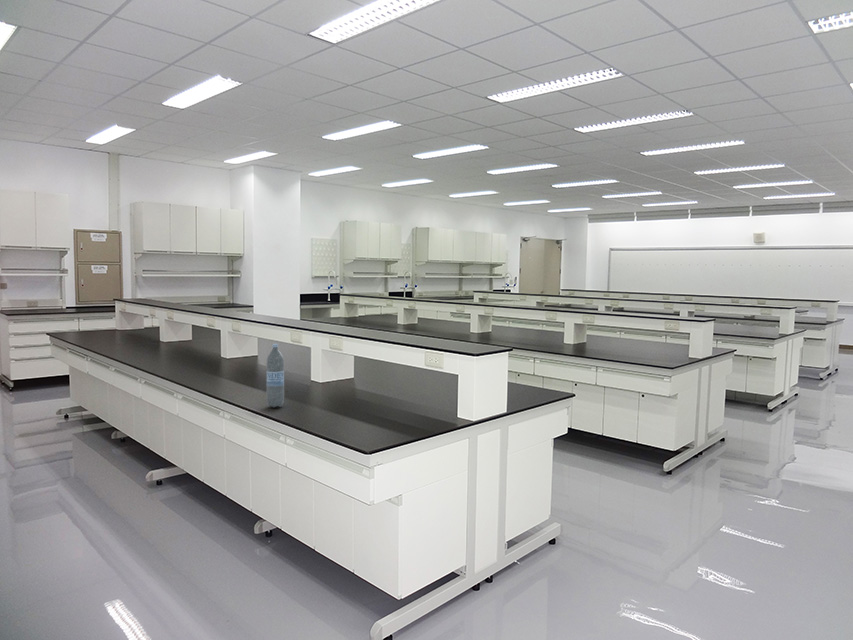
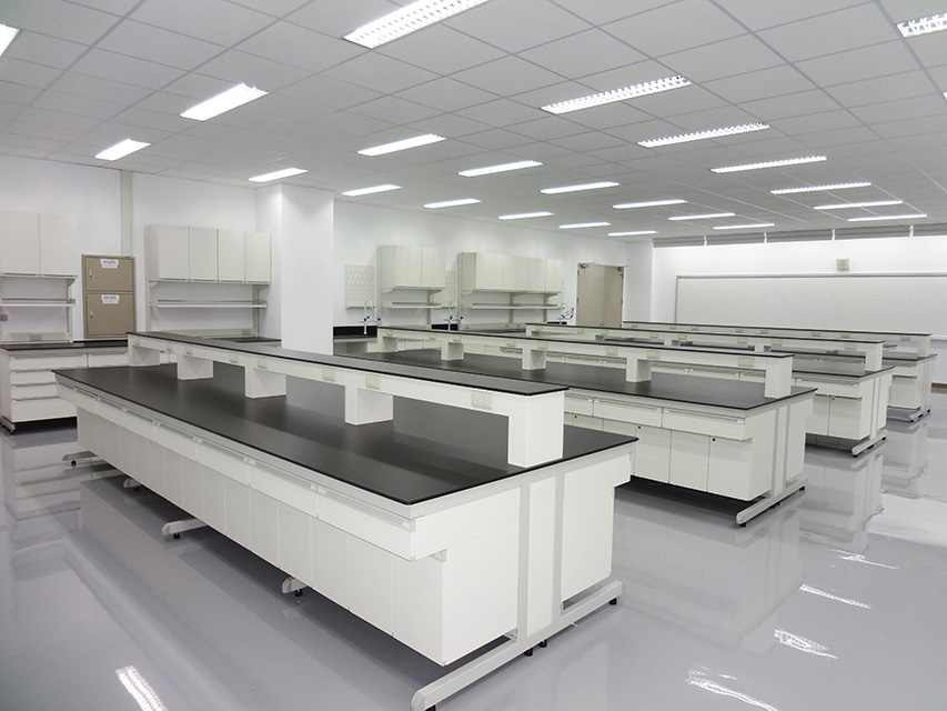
- water bottle (275, 375)
